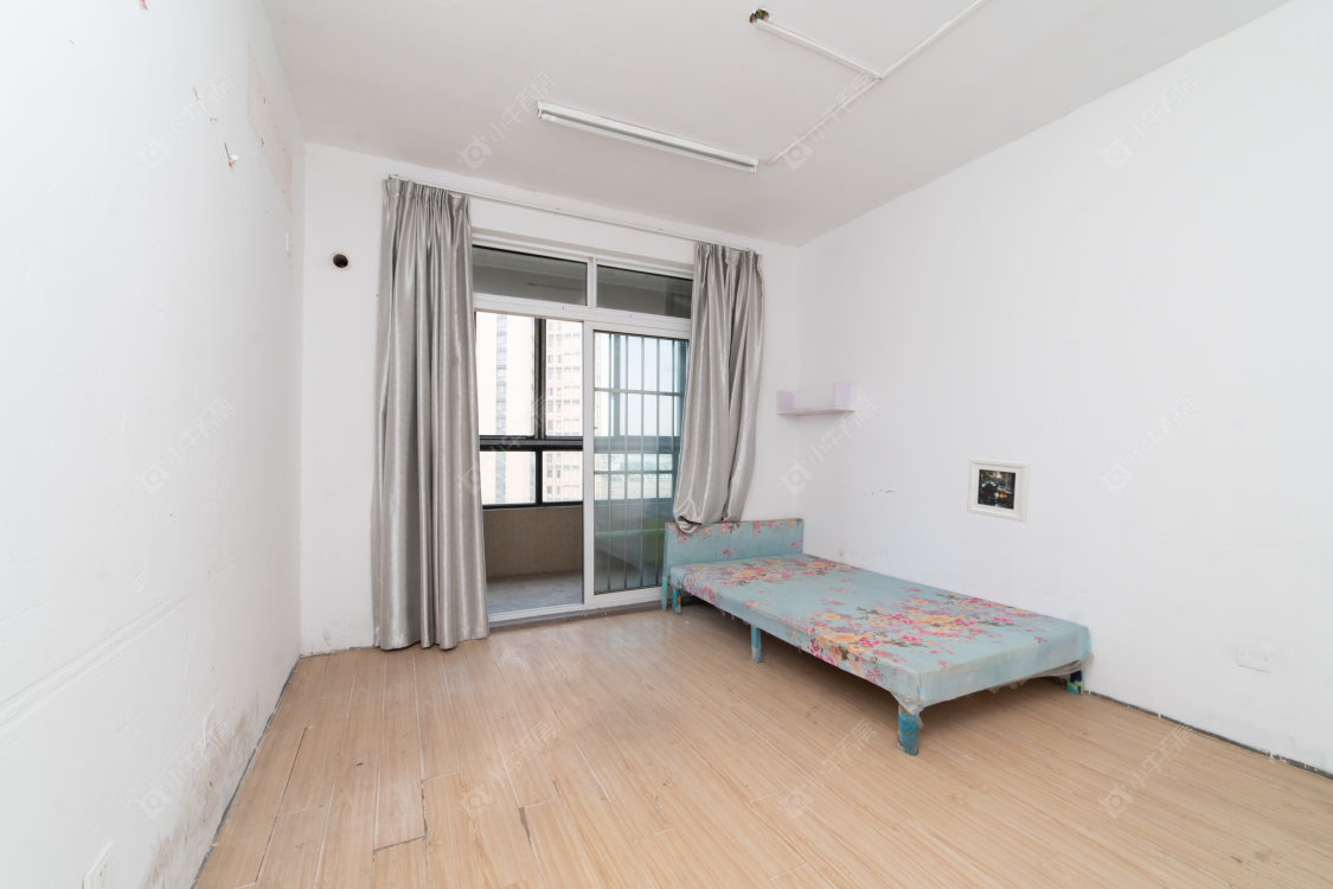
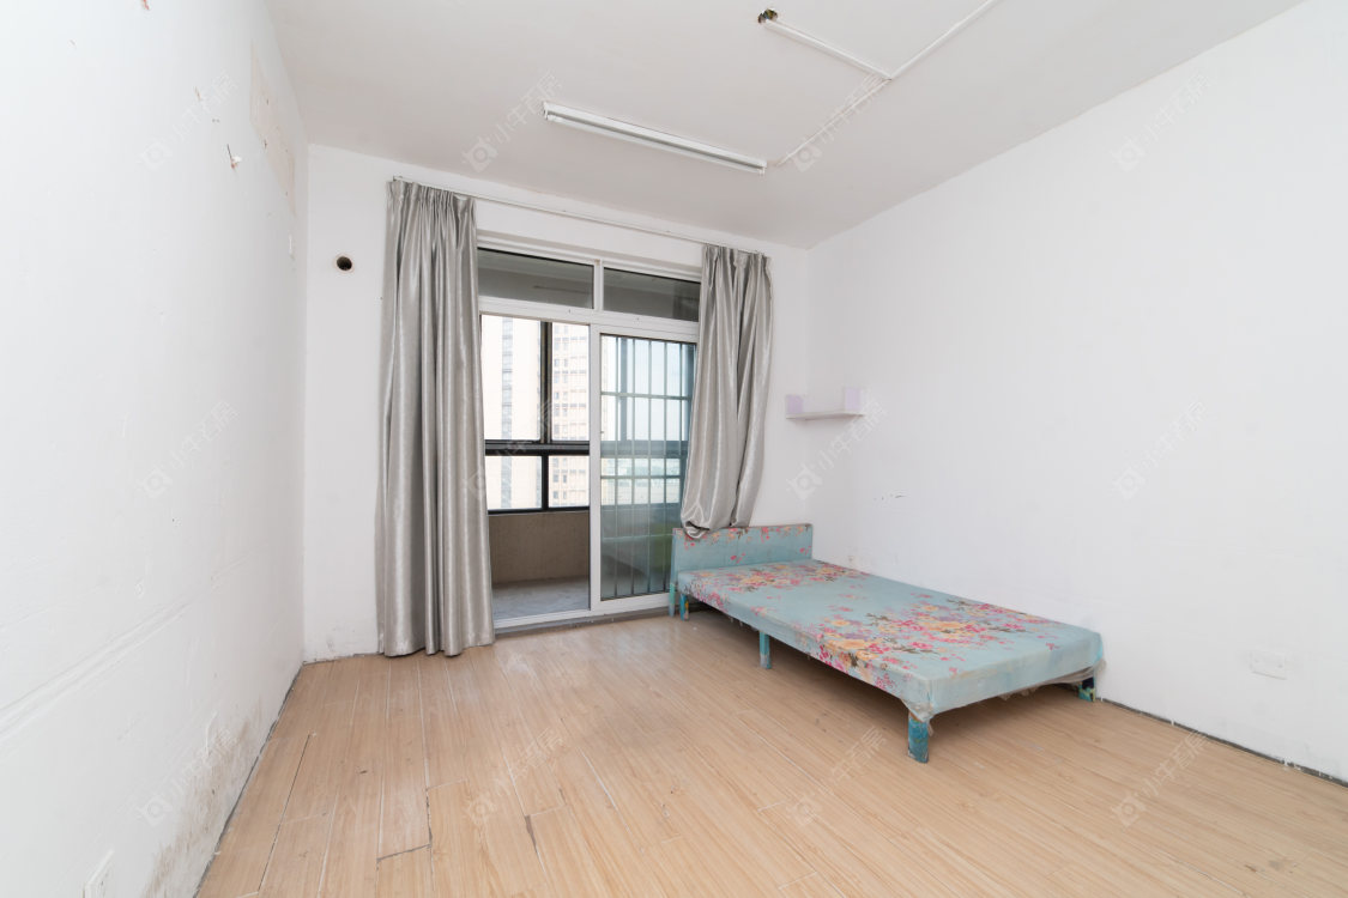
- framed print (996, 488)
